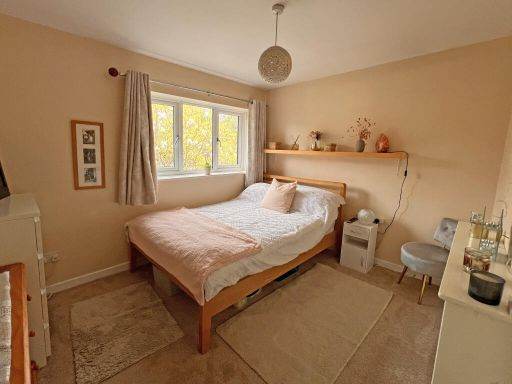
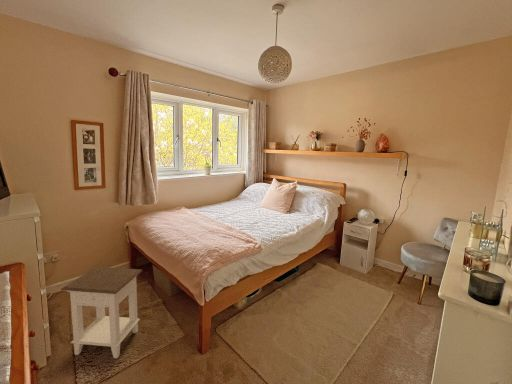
+ nightstand (104, 310)
